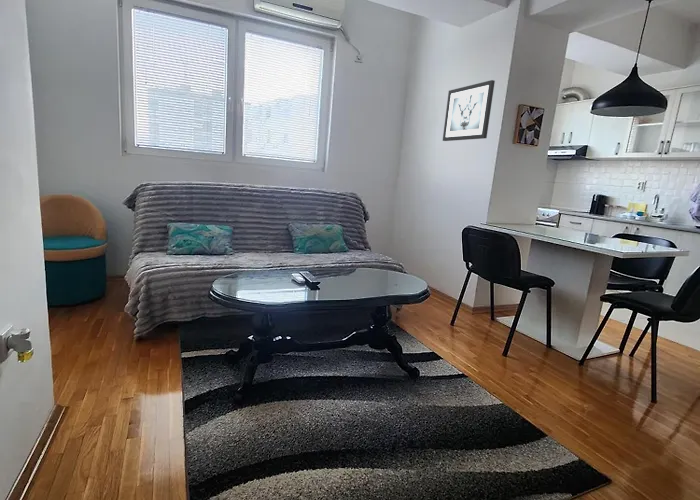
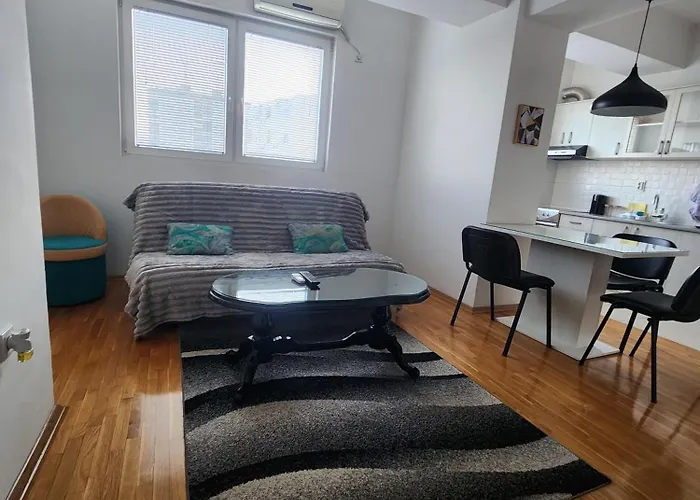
- wall art (466, 113)
